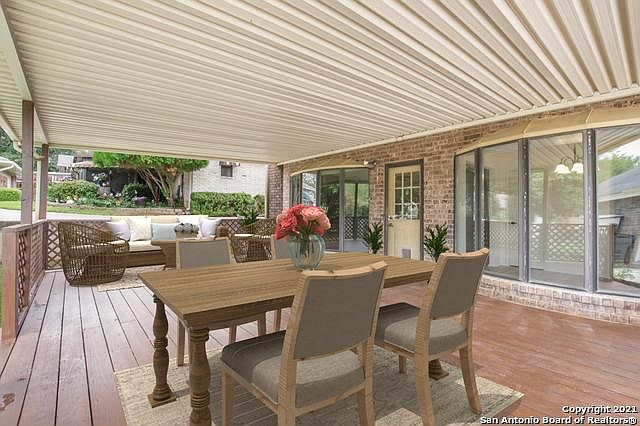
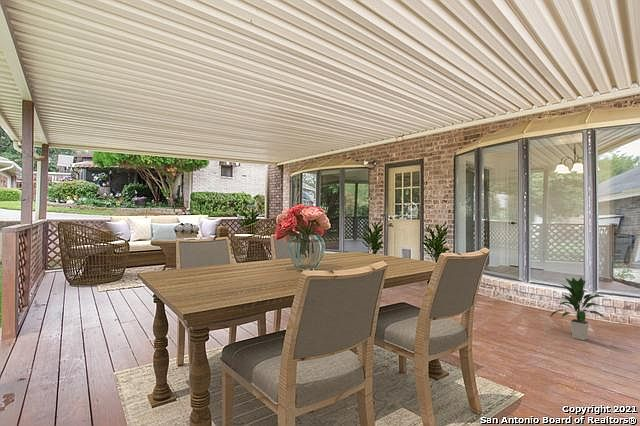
+ indoor plant (577, 306)
